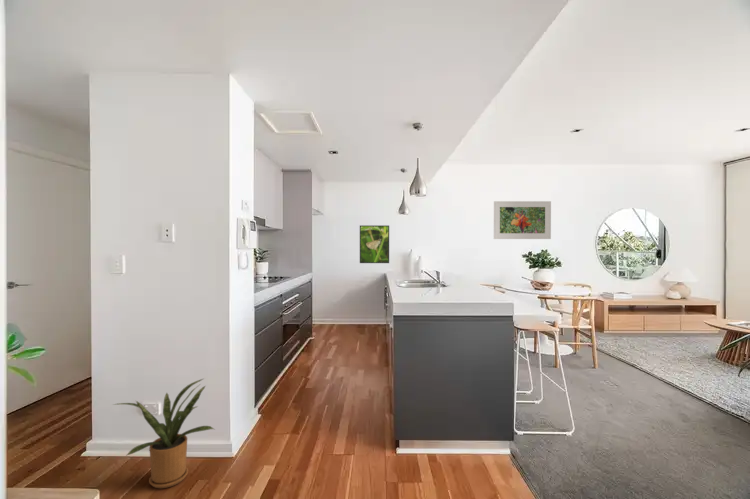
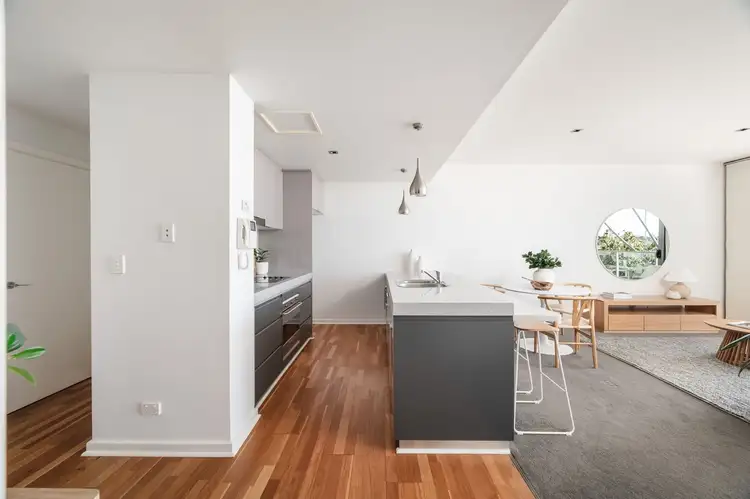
- house plant (169, 429)
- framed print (374, 244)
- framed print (522, 220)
